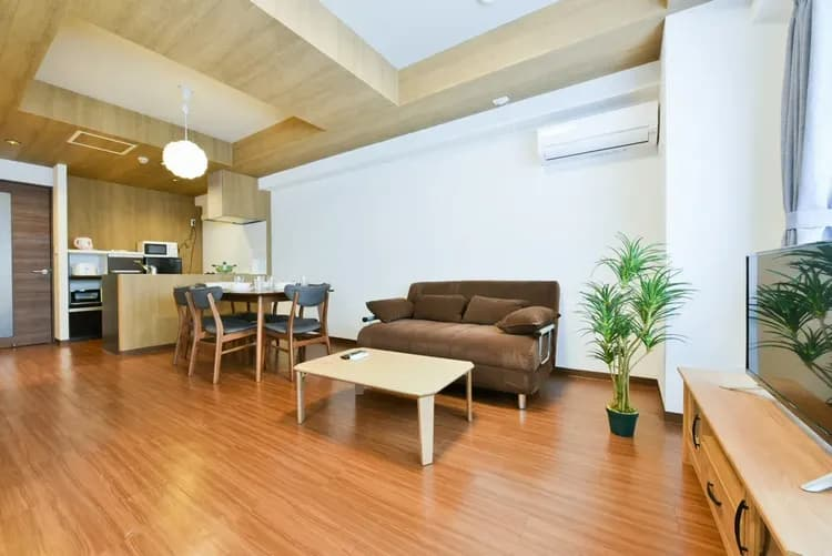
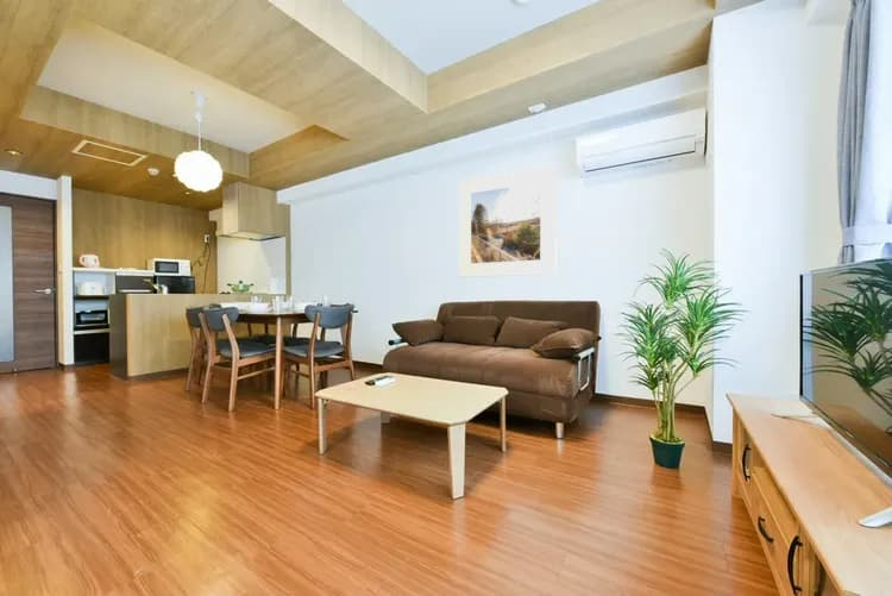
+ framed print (504, 225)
